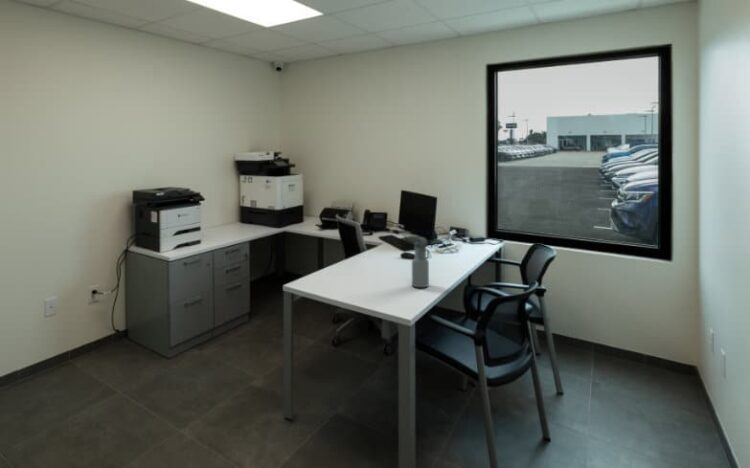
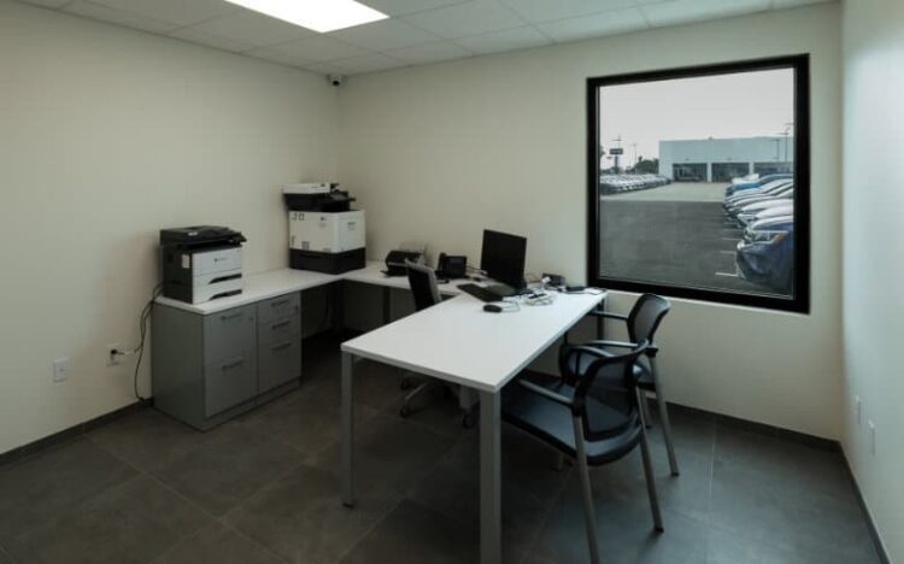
- water bottle (420, 261)
